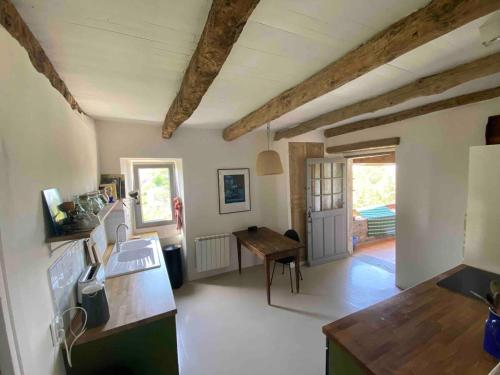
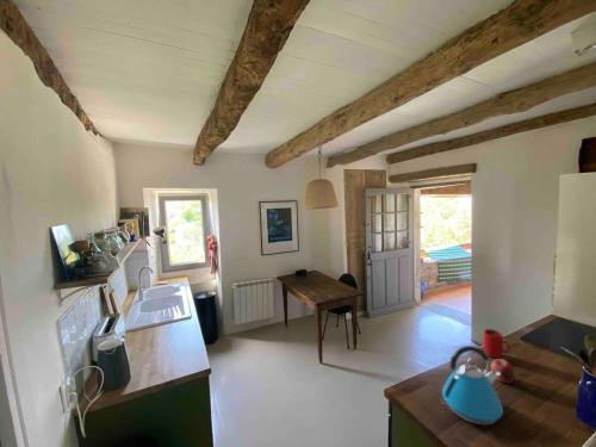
+ mug (496, 344)
+ kettle (468, 377)
+ apple (502, 370)
